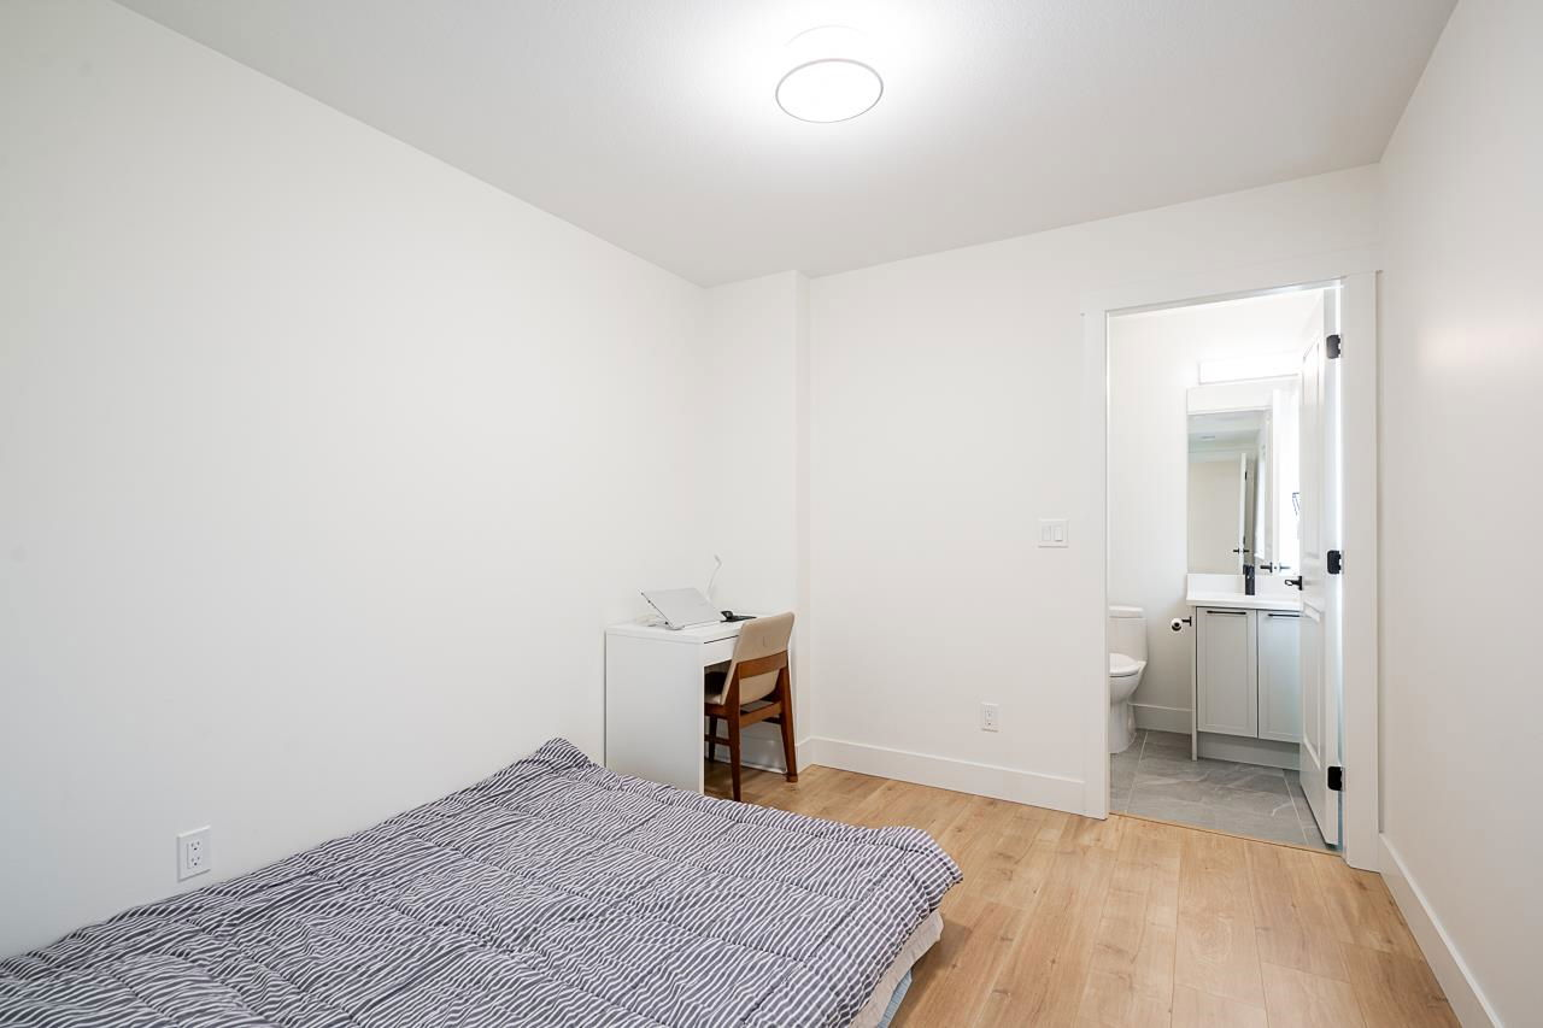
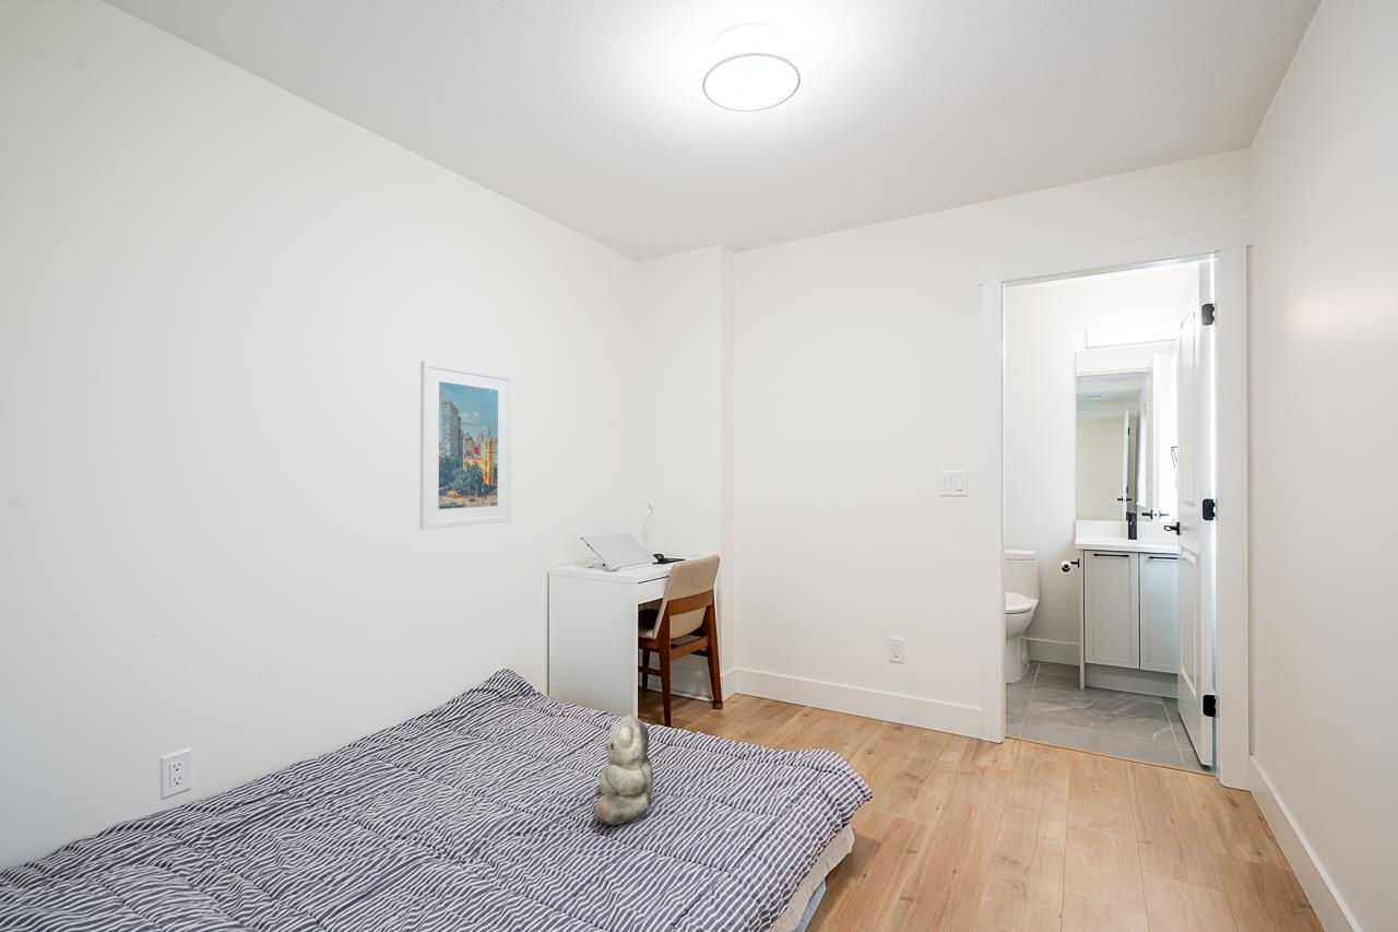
+ teddy bear (614, 762)
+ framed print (469, 446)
